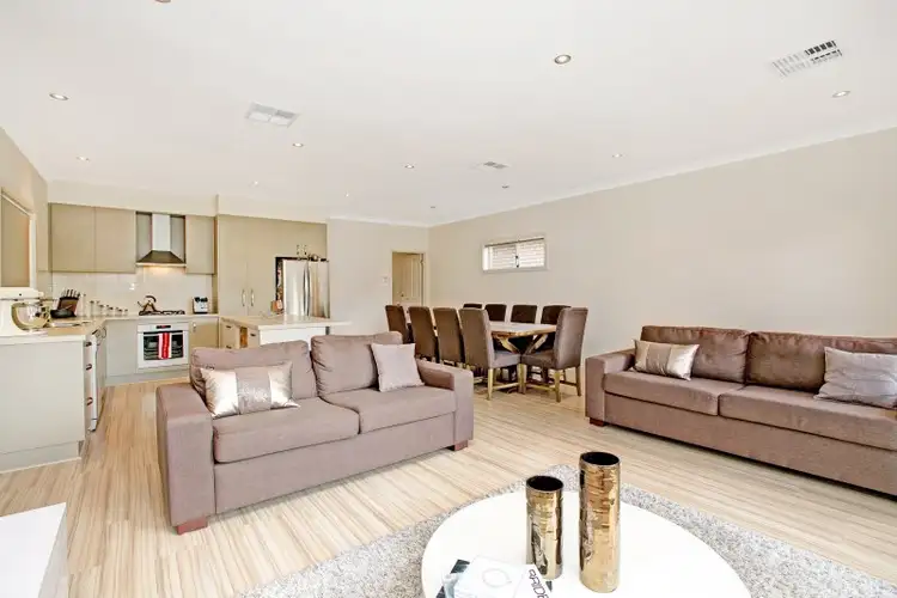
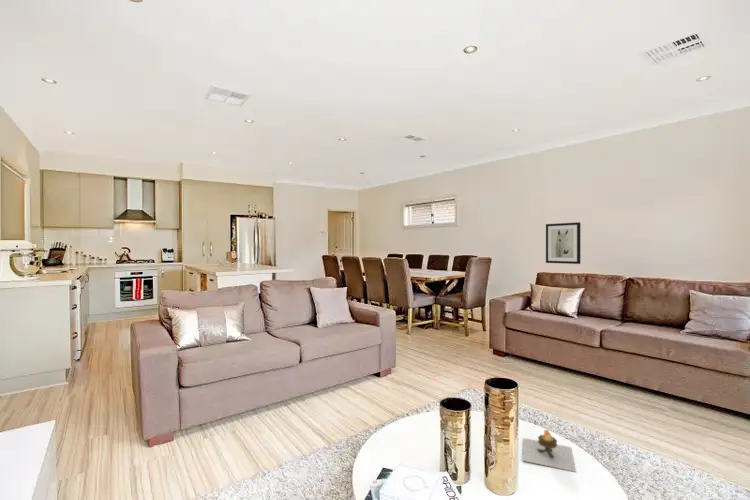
+ candle (547, 441)
+ wall art (562, 243)
